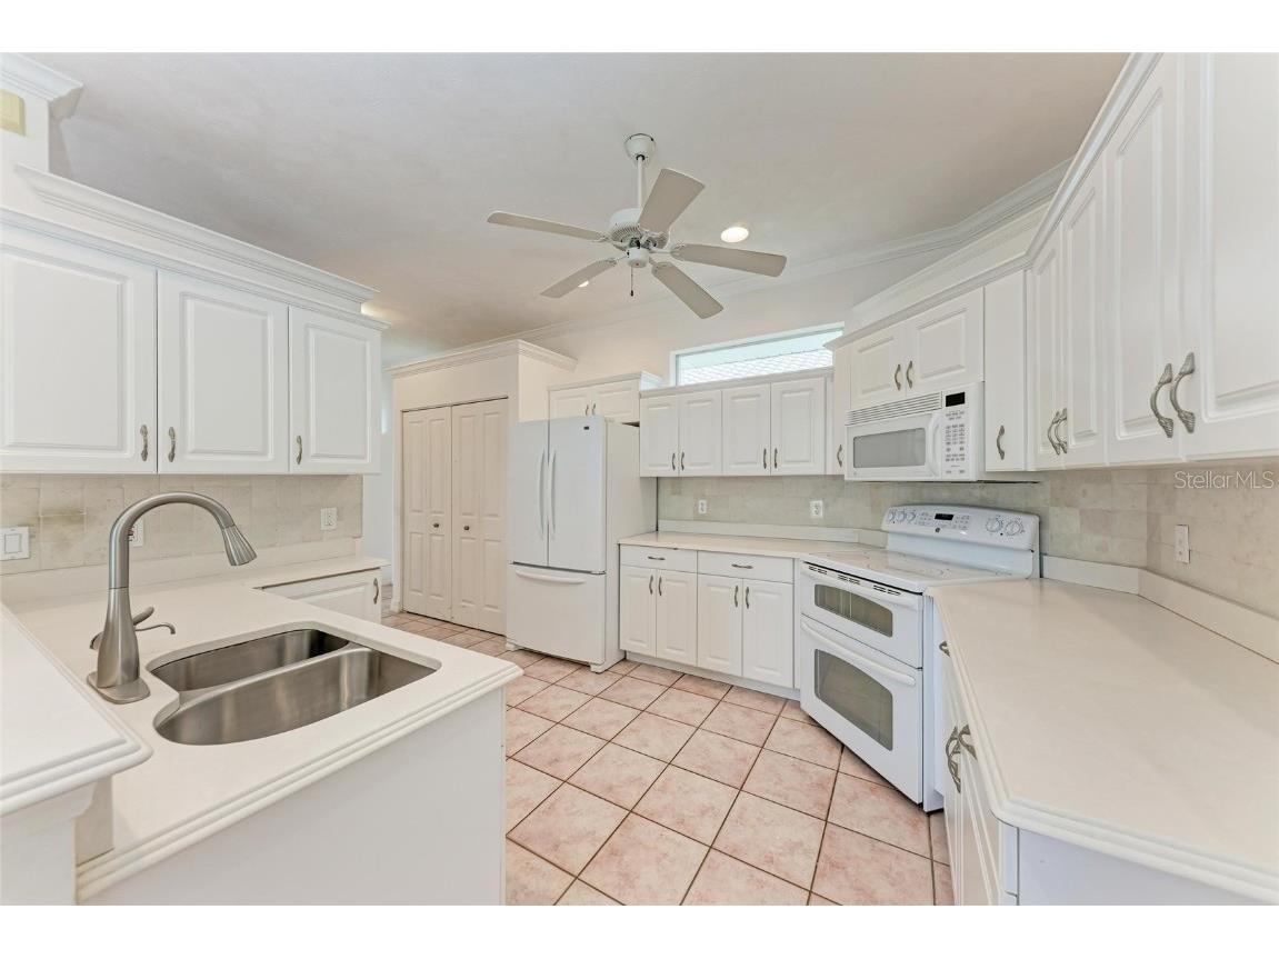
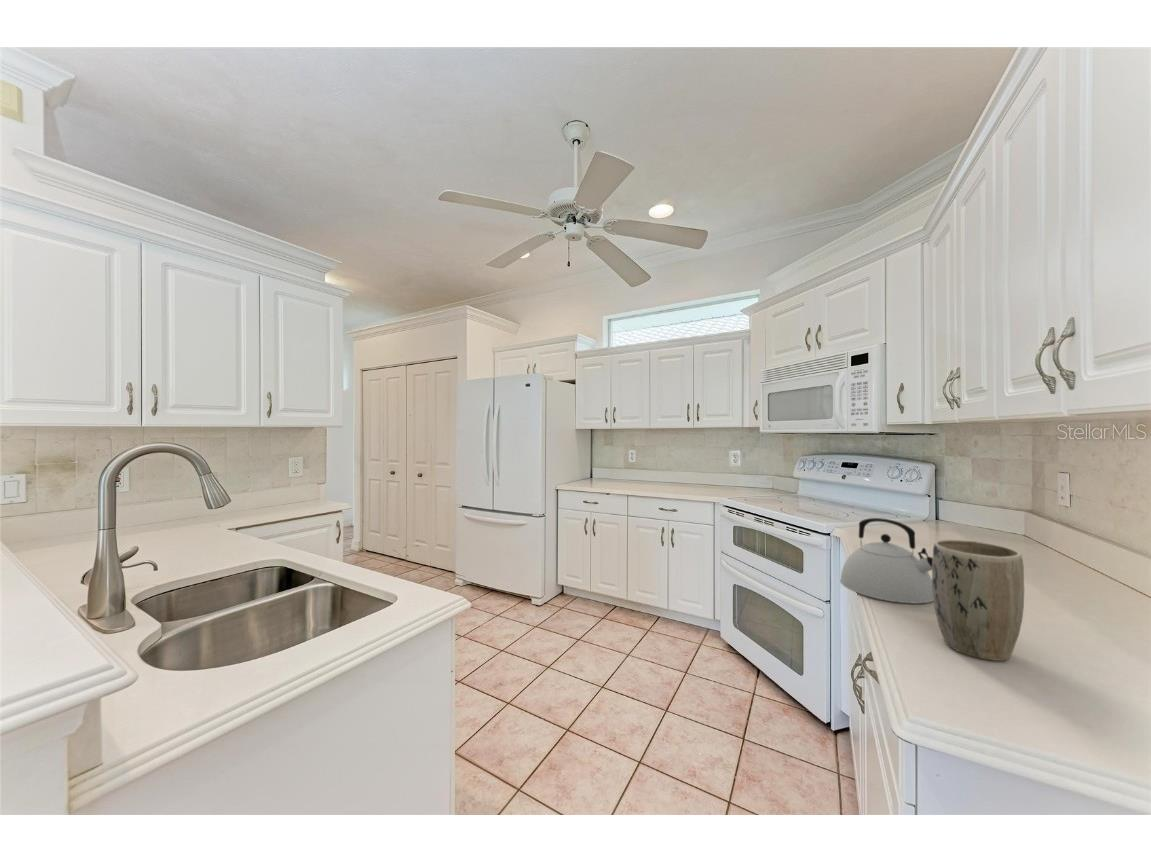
+ kettle (887, 554)
+ plant pot (975, 597)
